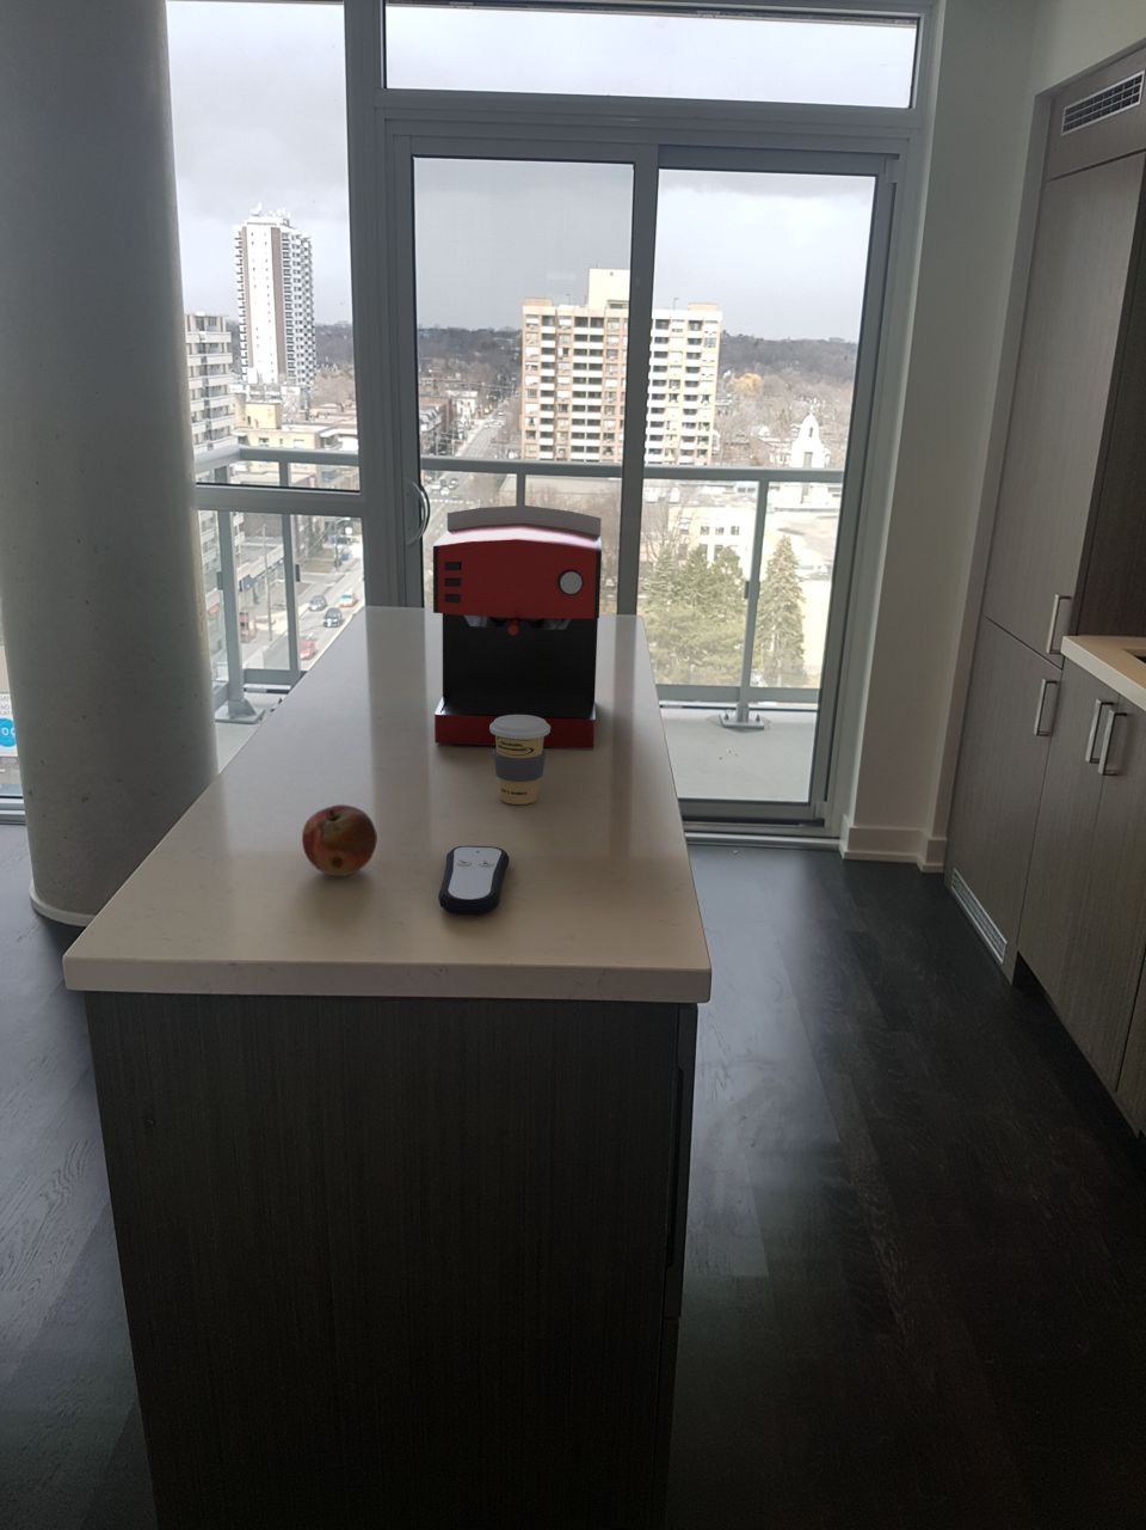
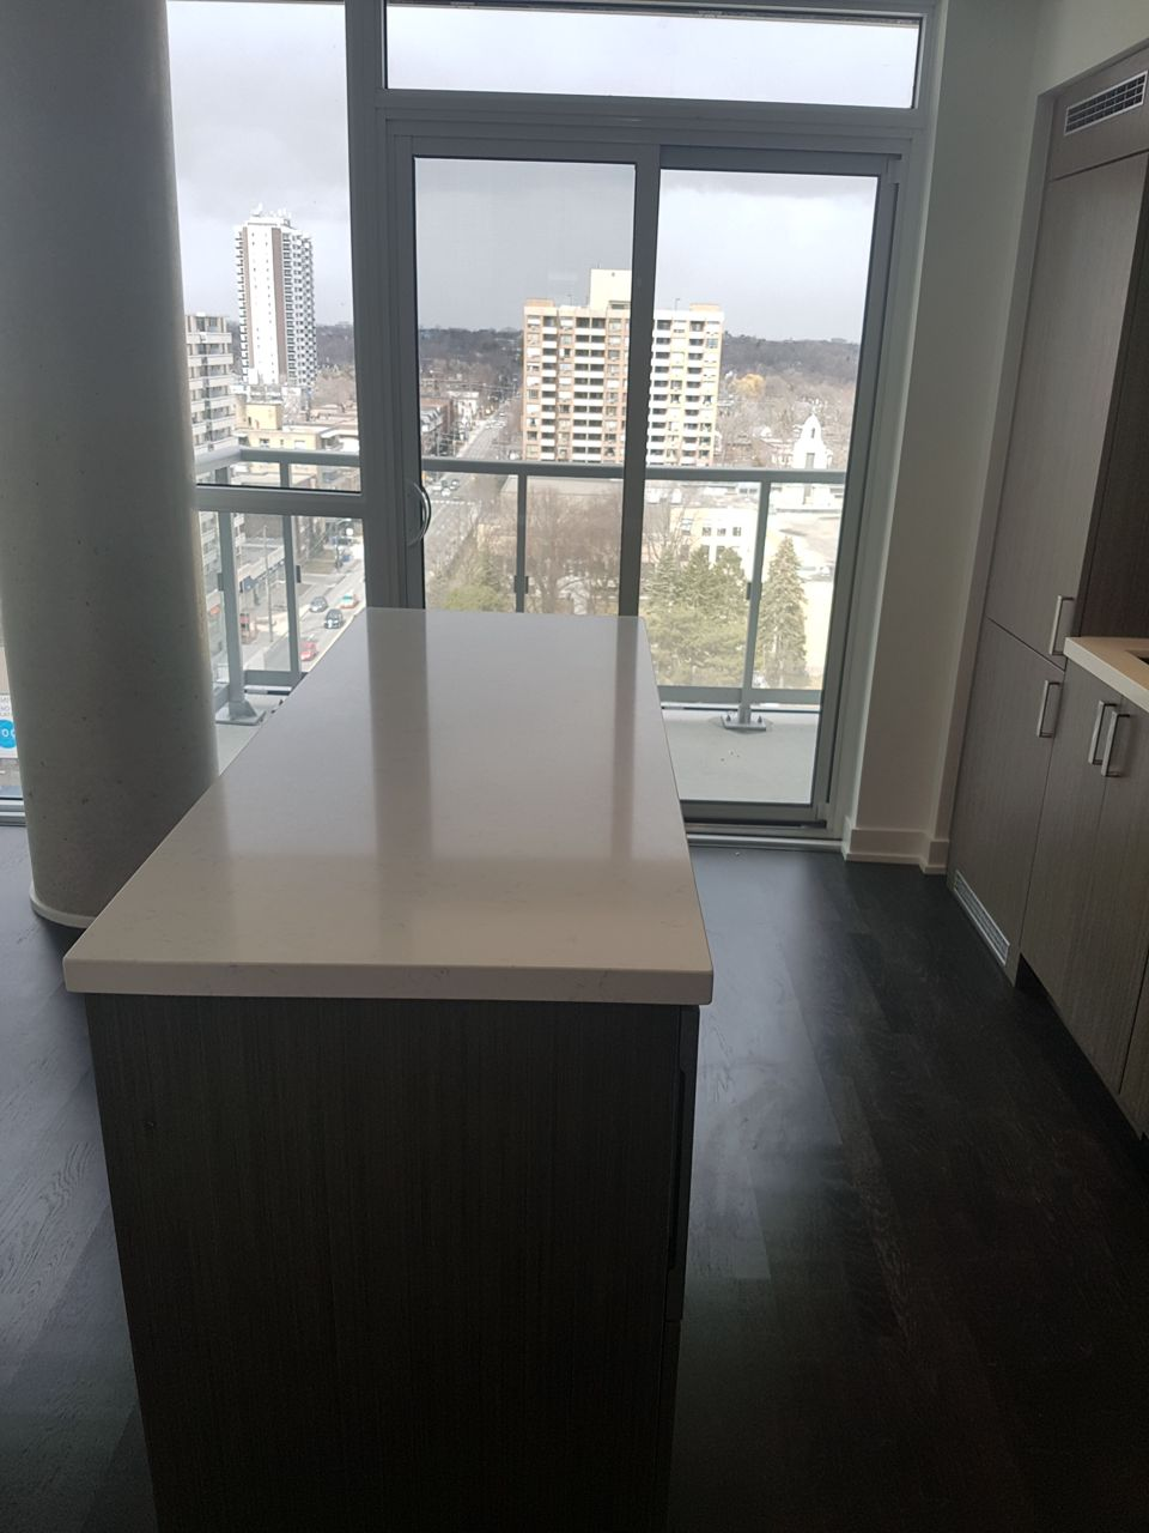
- coffee maker (519, 623)
- coffee cup (519, 760)
- remote control (473, 877)
- fruit (339, 838)
